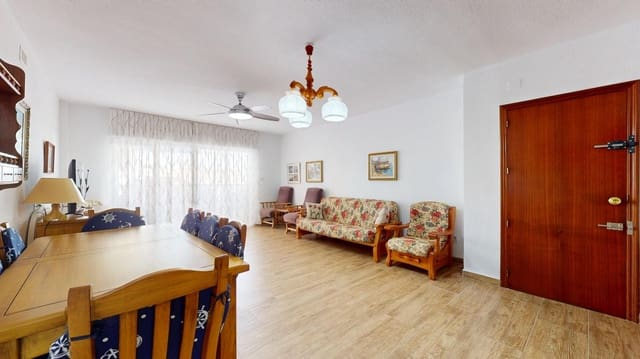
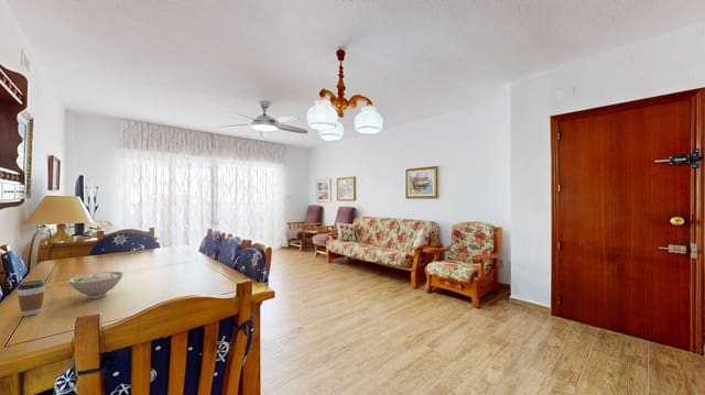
+ bowl (97, 285)
+ coffee cup (31, 297)
